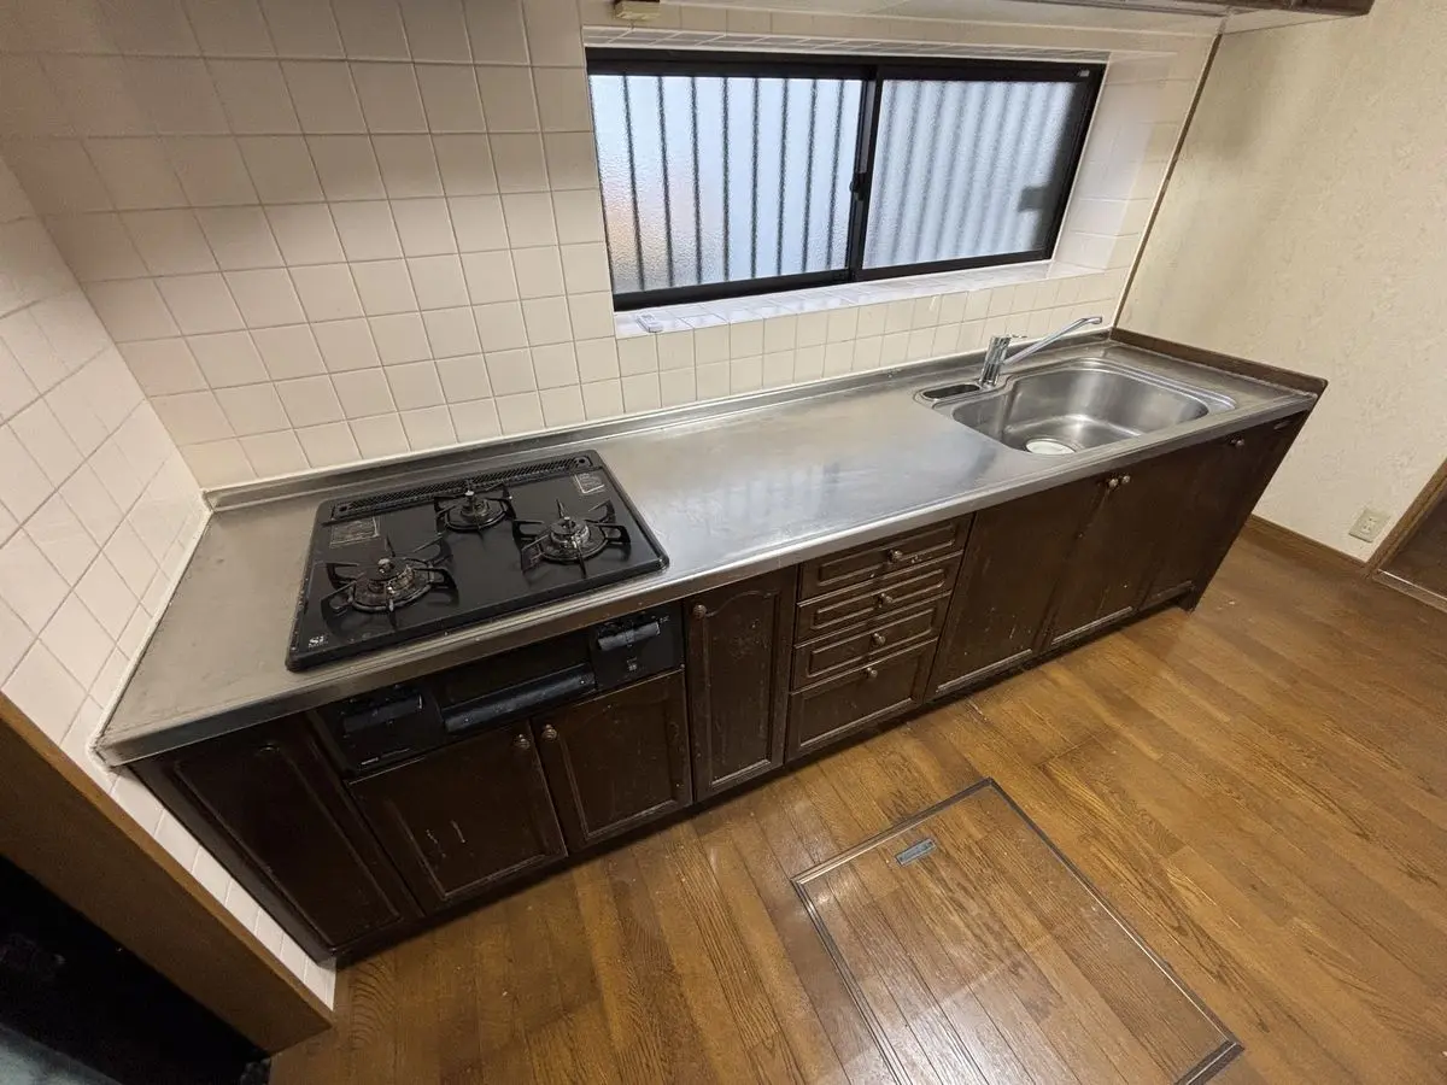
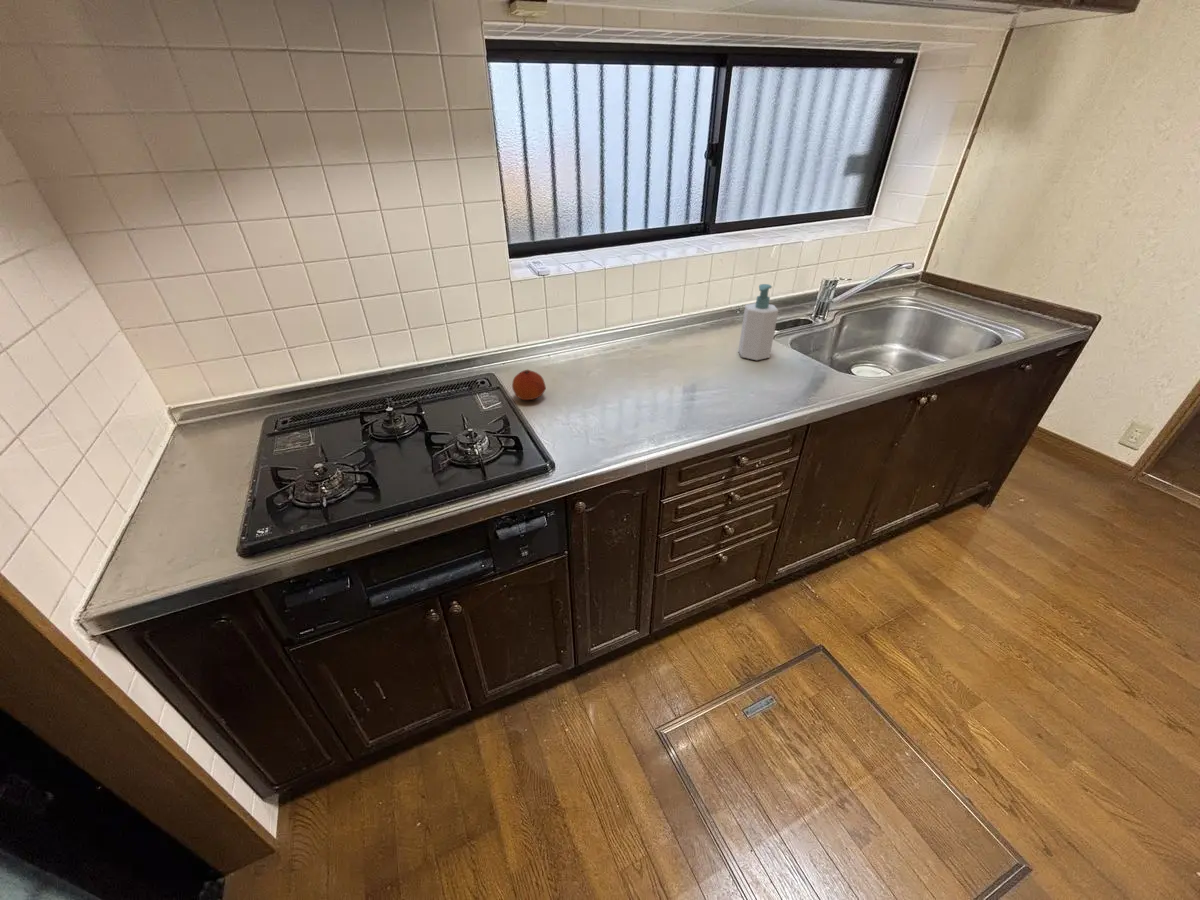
+ soap bottle (759, 321)
+ fruit (529, 384)
